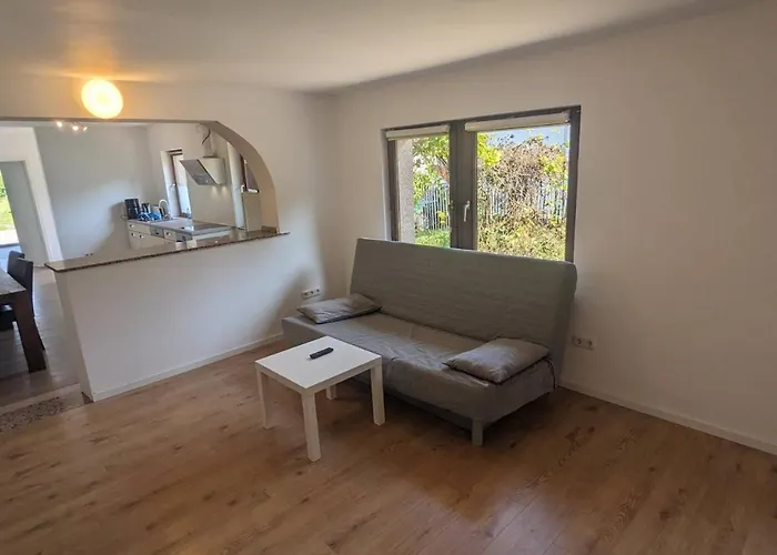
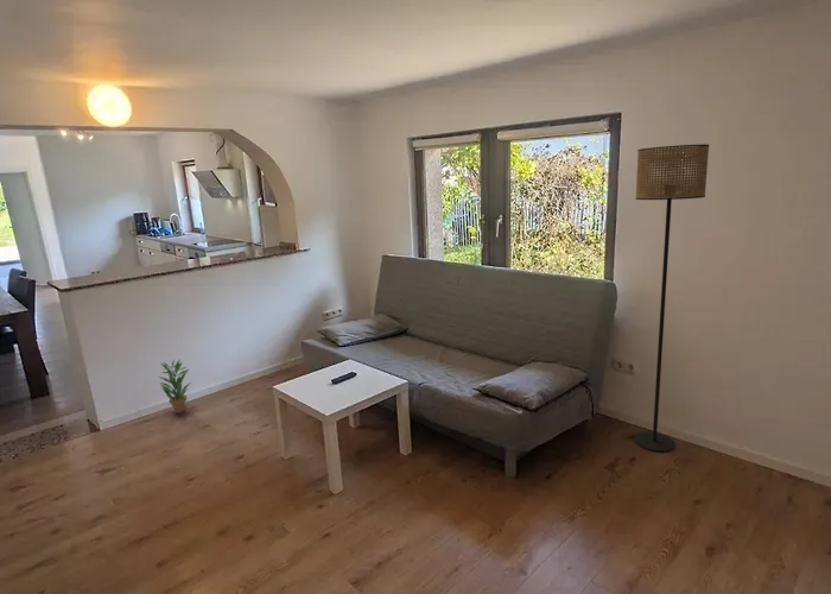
+ floor lamp (662, 304)
+ potted plant (175, 385)
